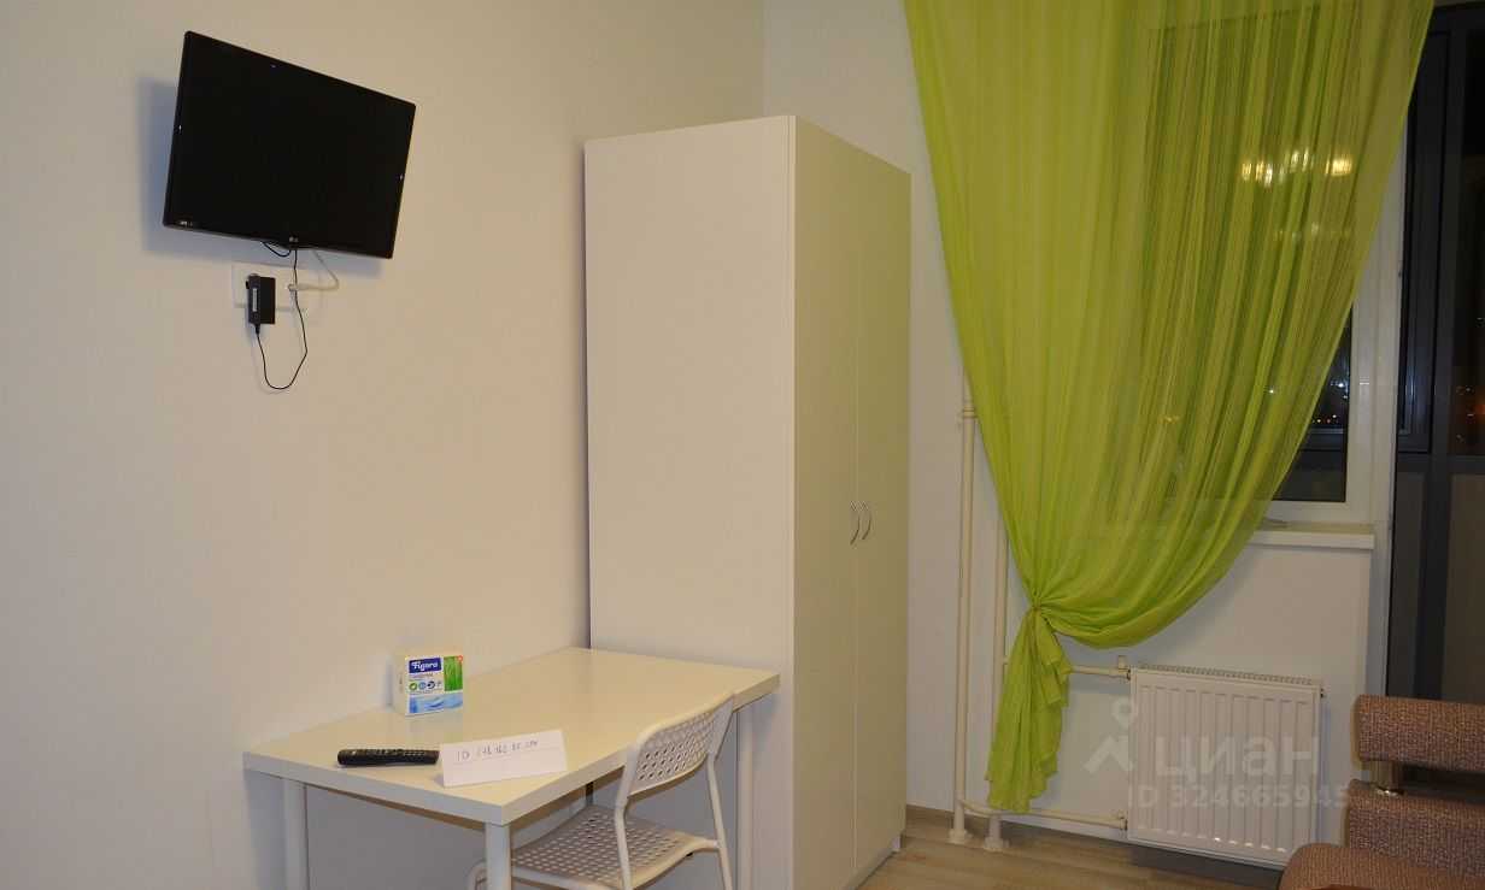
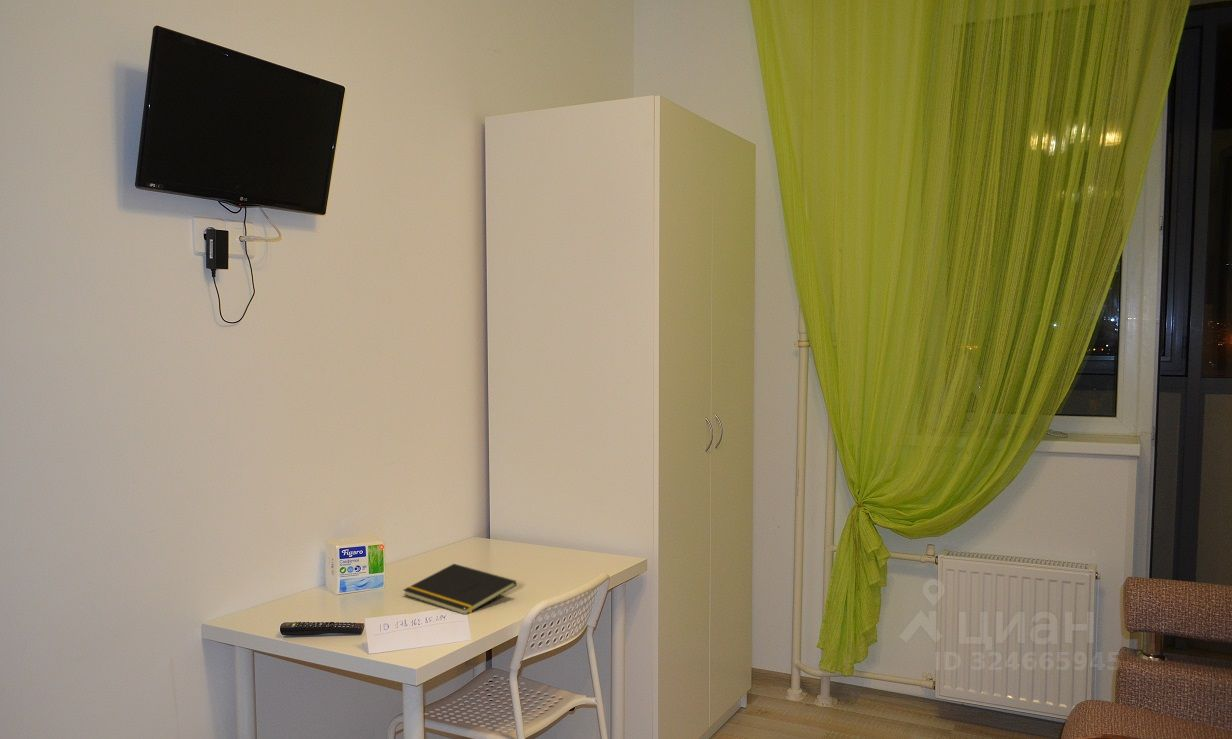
+ notepad (459, 587)
